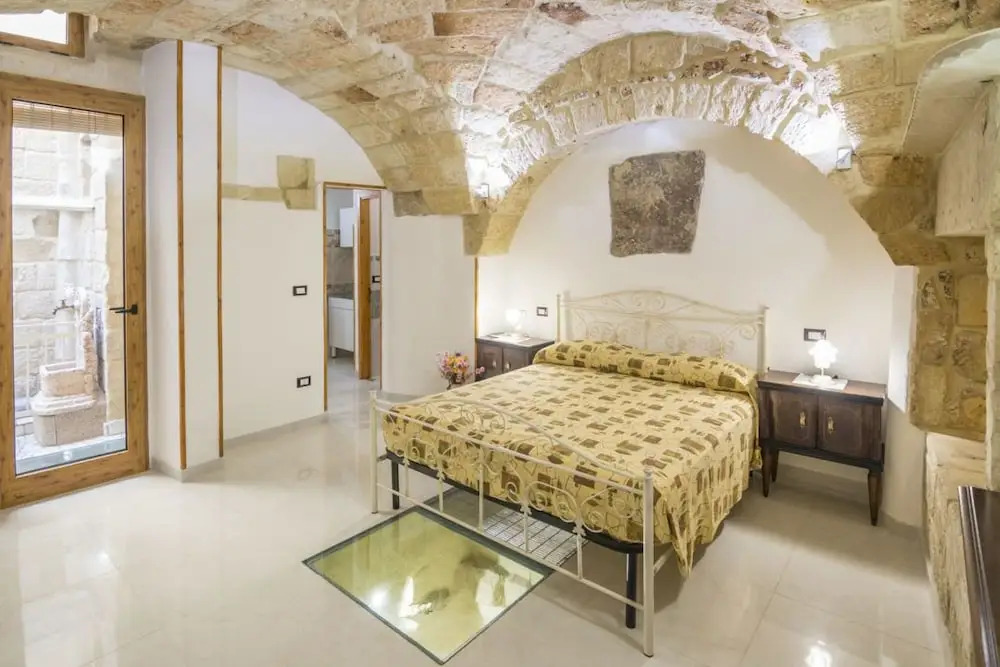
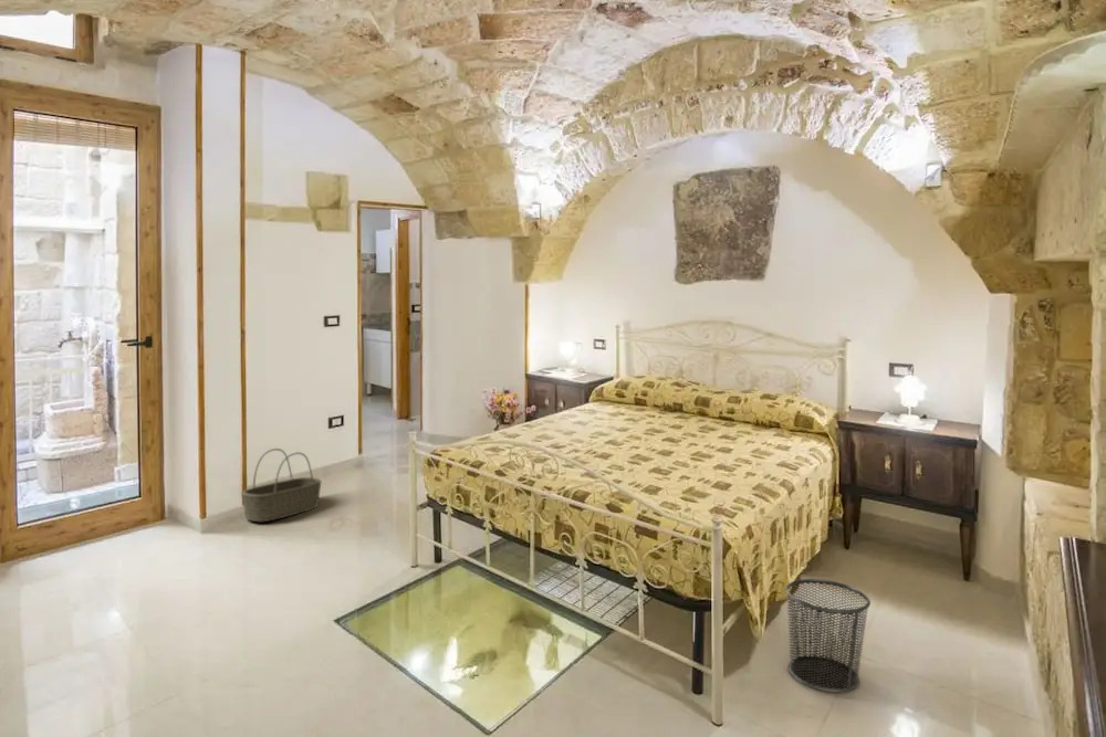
+ waste bin (825, 634)
+ basket (282, 482)
